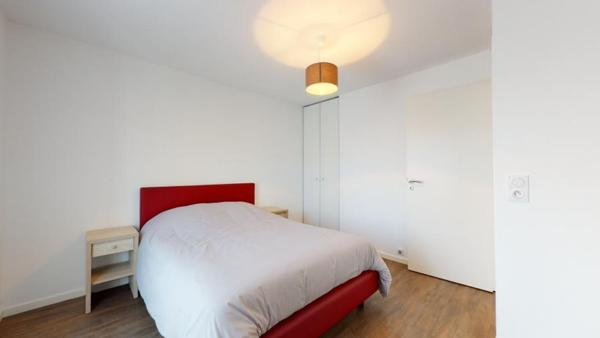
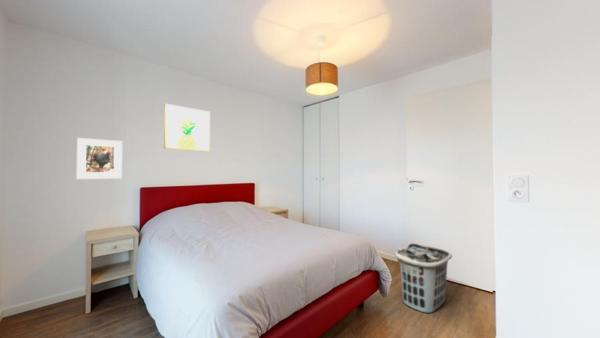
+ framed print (100, 159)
+ clothes hamper (423, 272)
+ wall art (188, 128)
